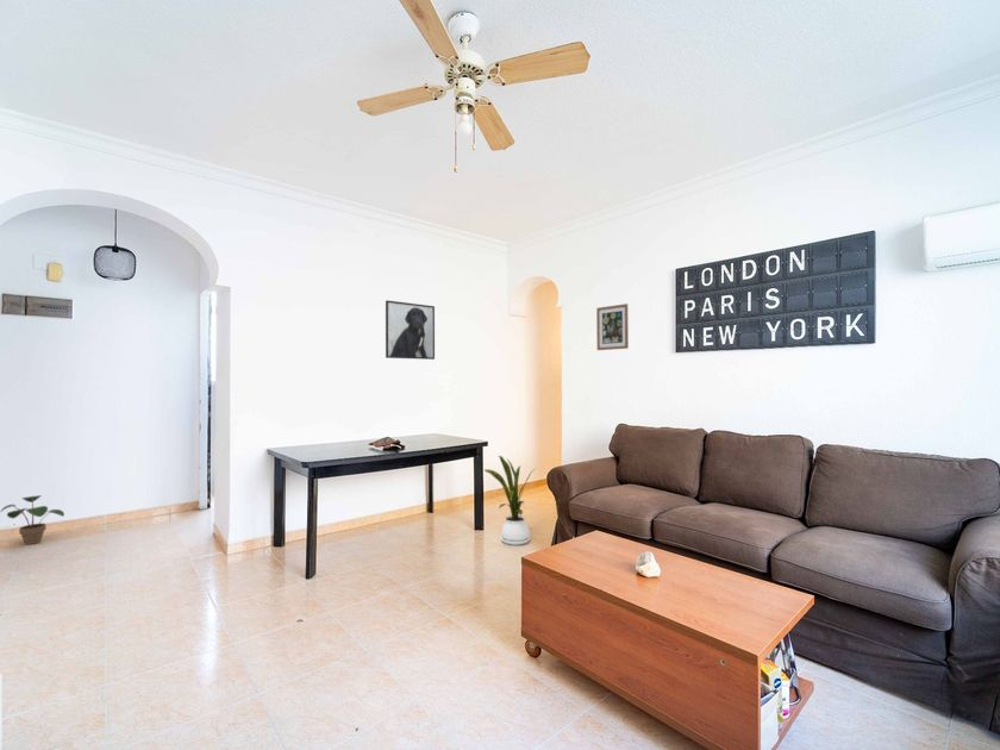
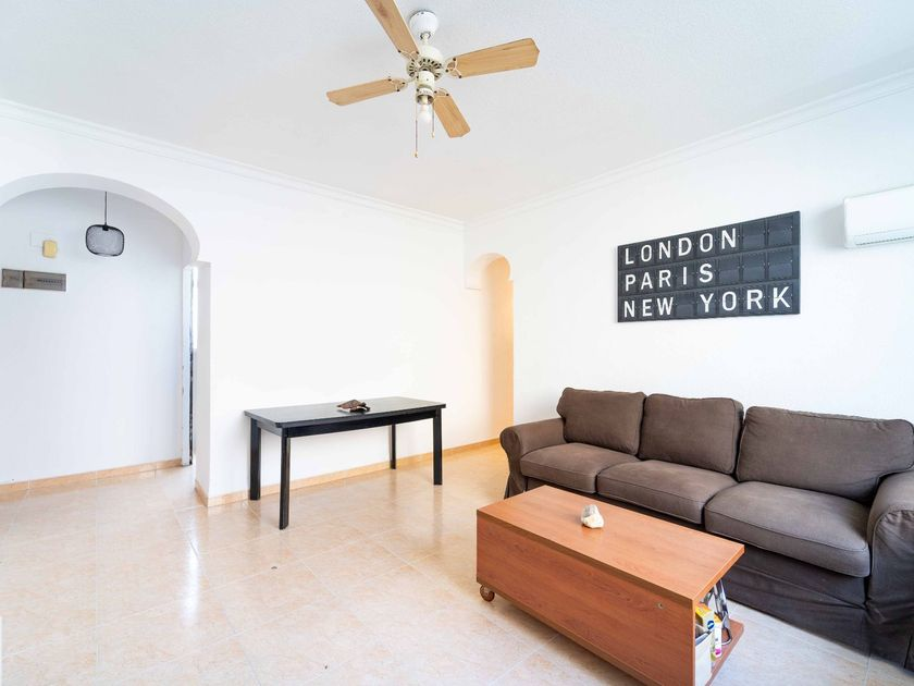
- wall art (612, 327)
- house plant (512, 496)
- potted plant (32, 520)
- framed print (411, 331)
